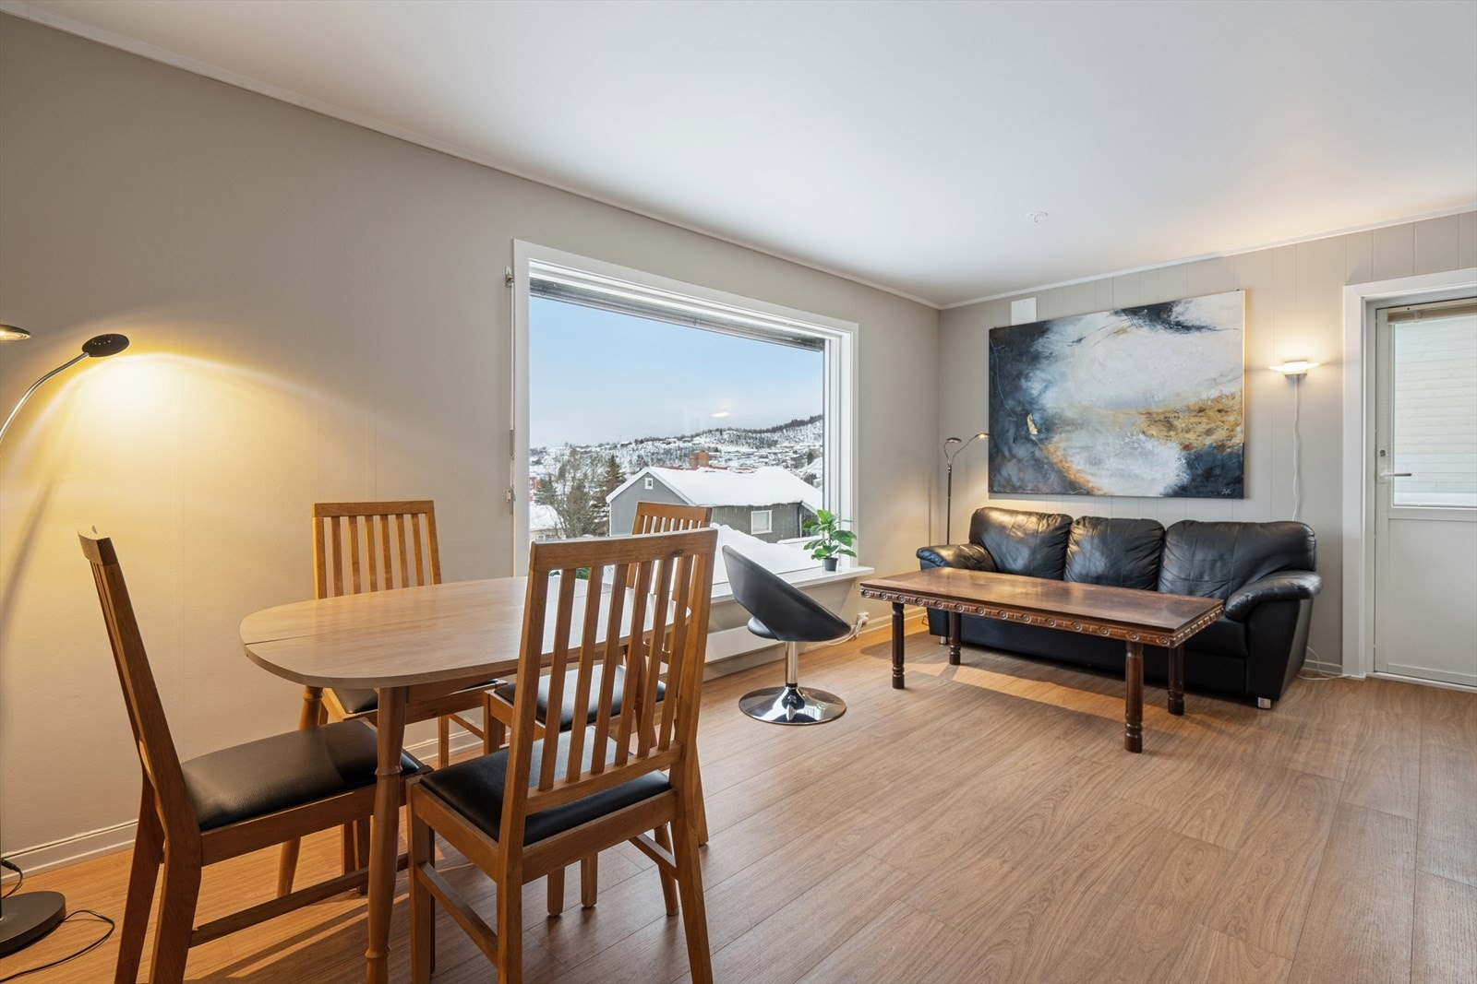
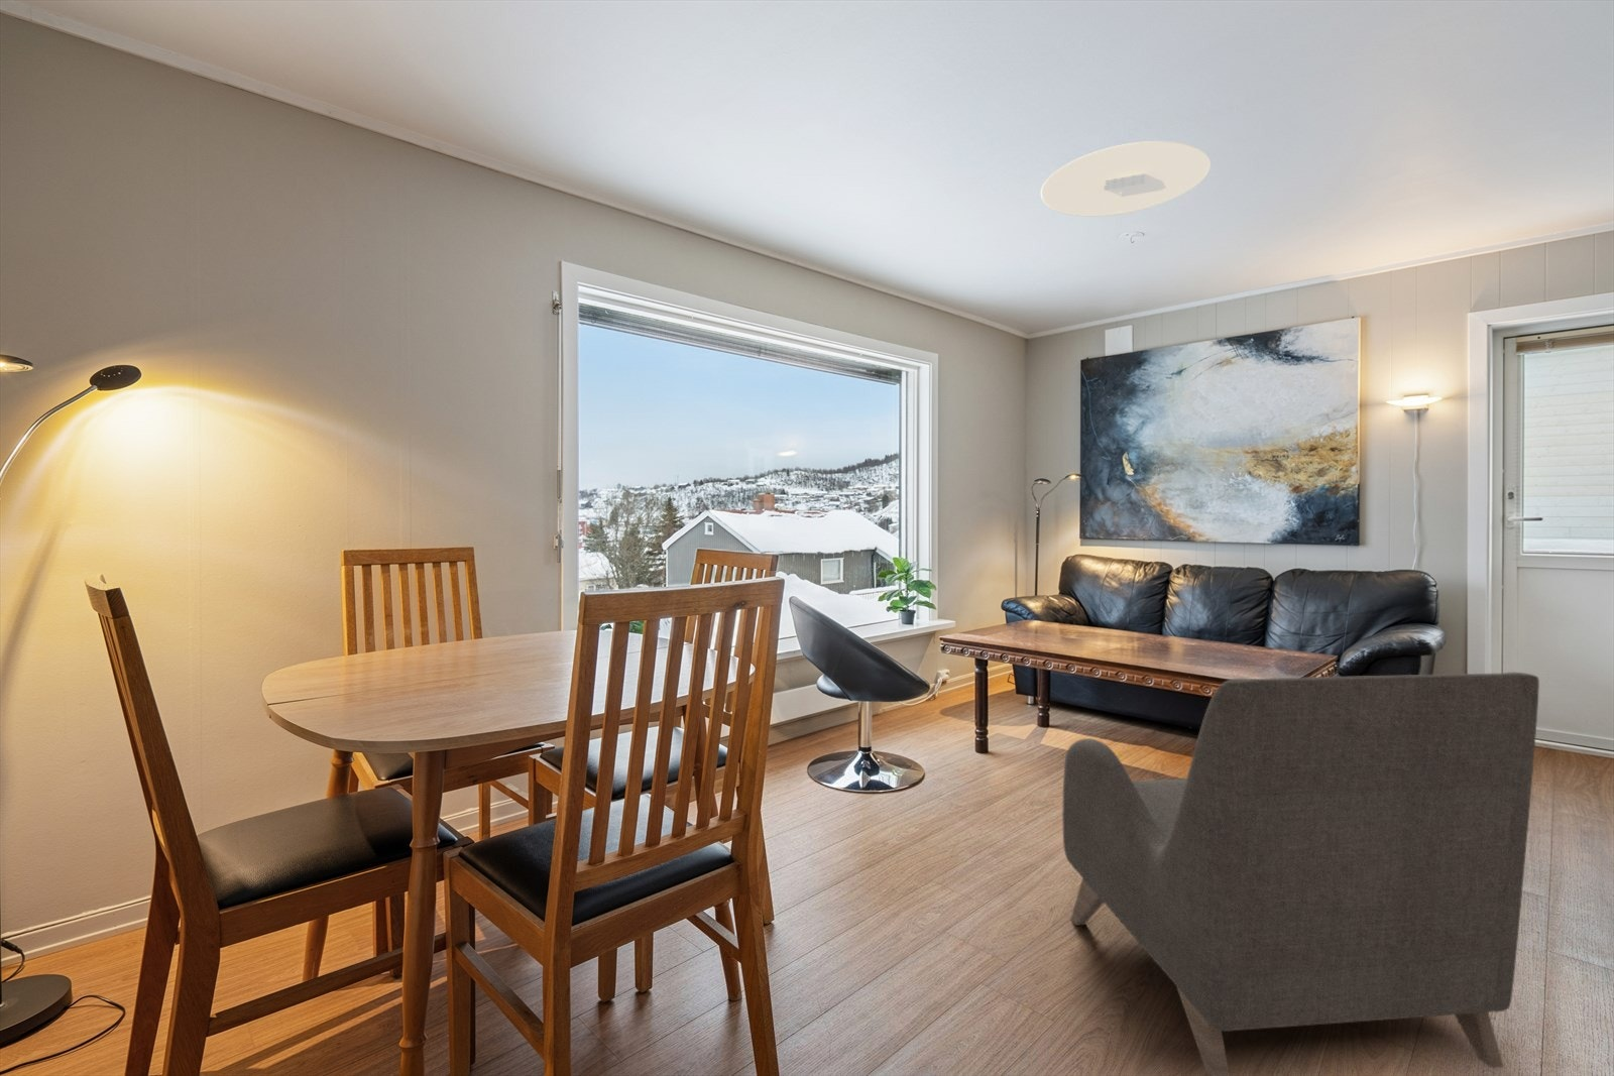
+ armchair (1256, 817)
+ ceiling light (1122, 175)
